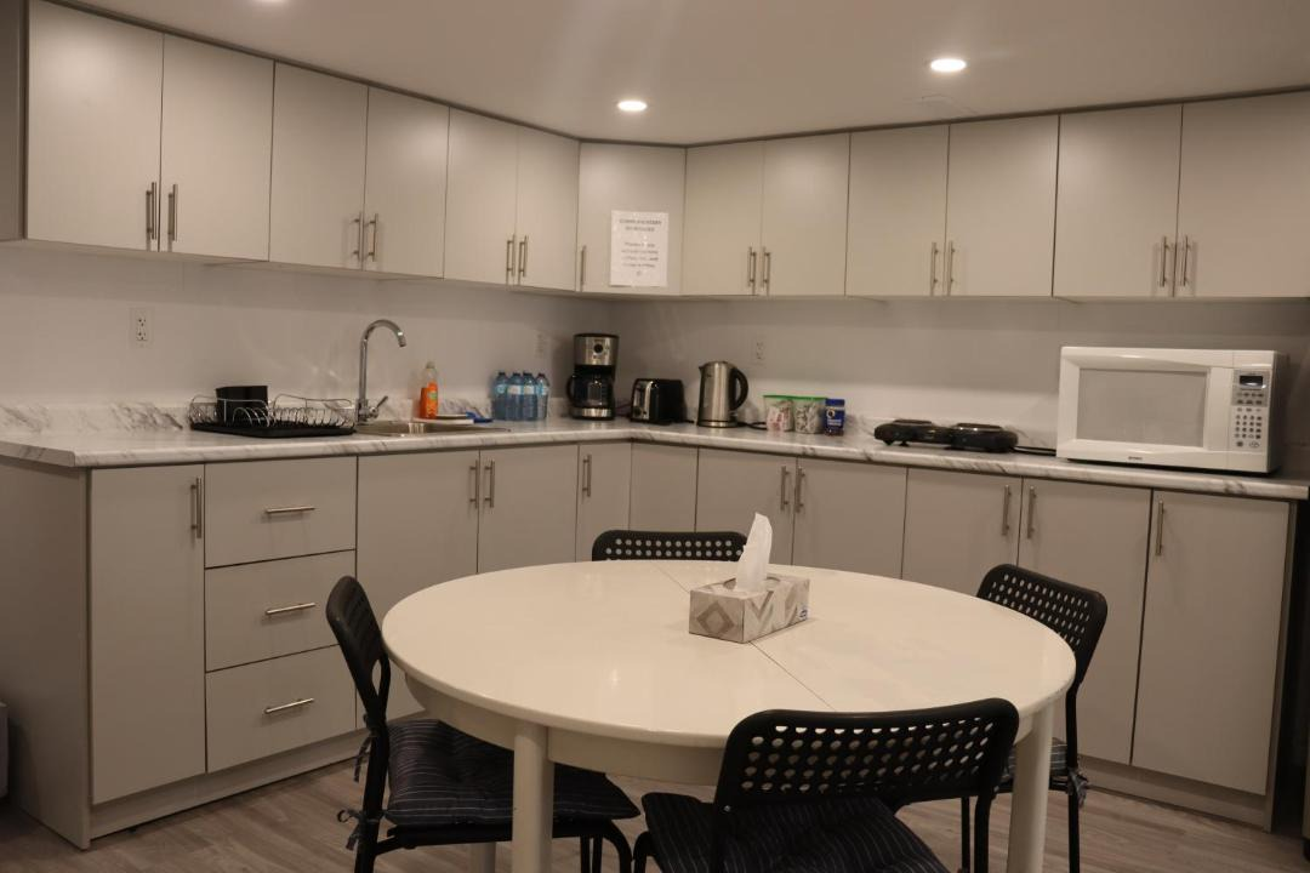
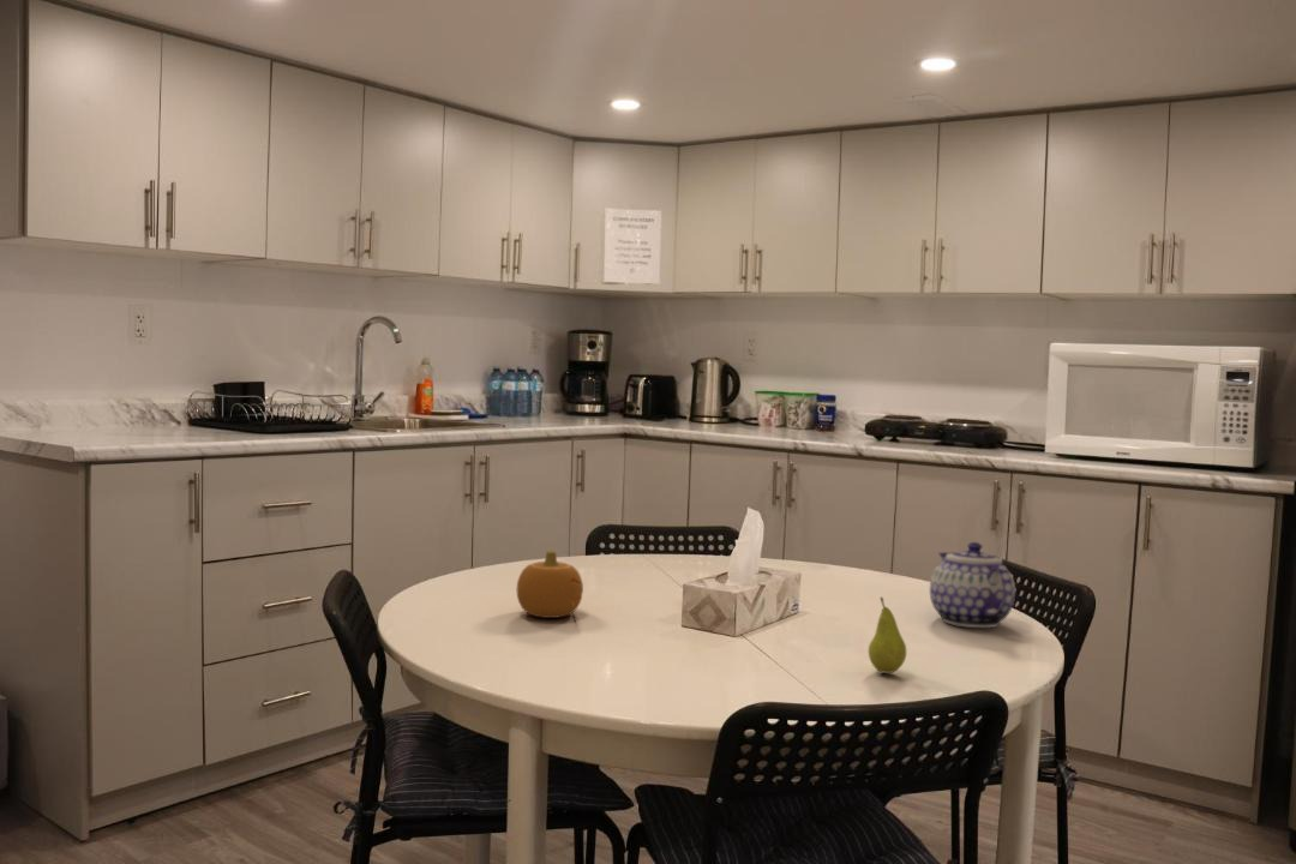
+ teapot (972, 582)
+ fruit (550, 582)
+ fruit (888, 634)
